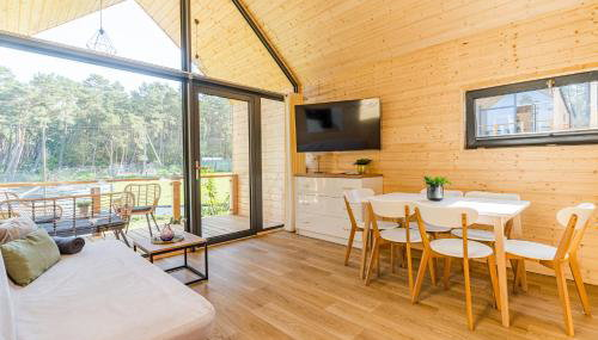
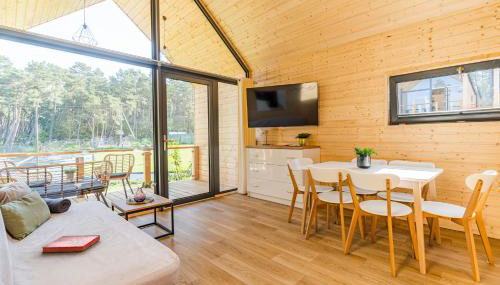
+ hardback book (72, 243)
